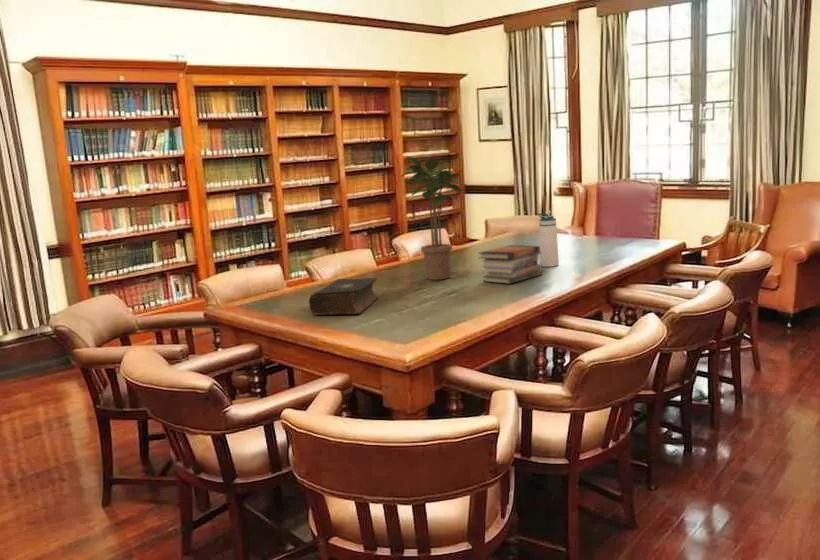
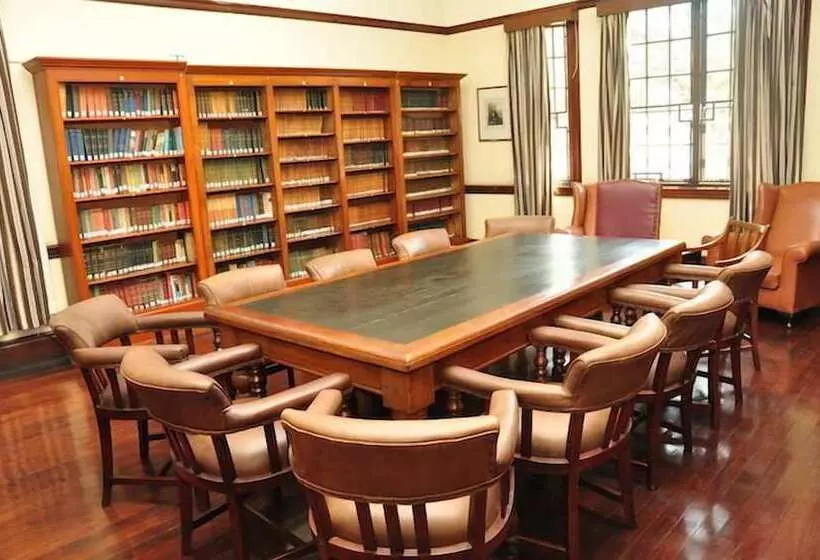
- book stack (510, 263)
- book (345, 294)
- water bottle (547, 238)
- potted plant (438, 217)
